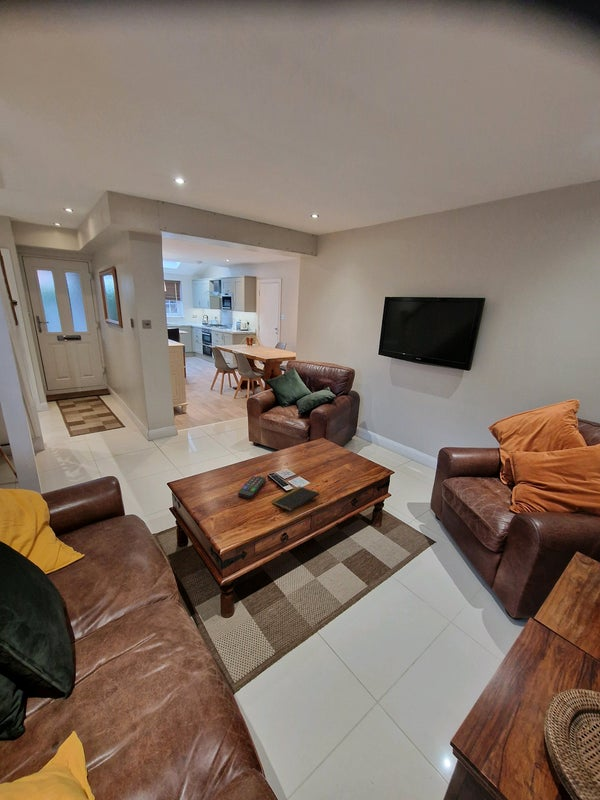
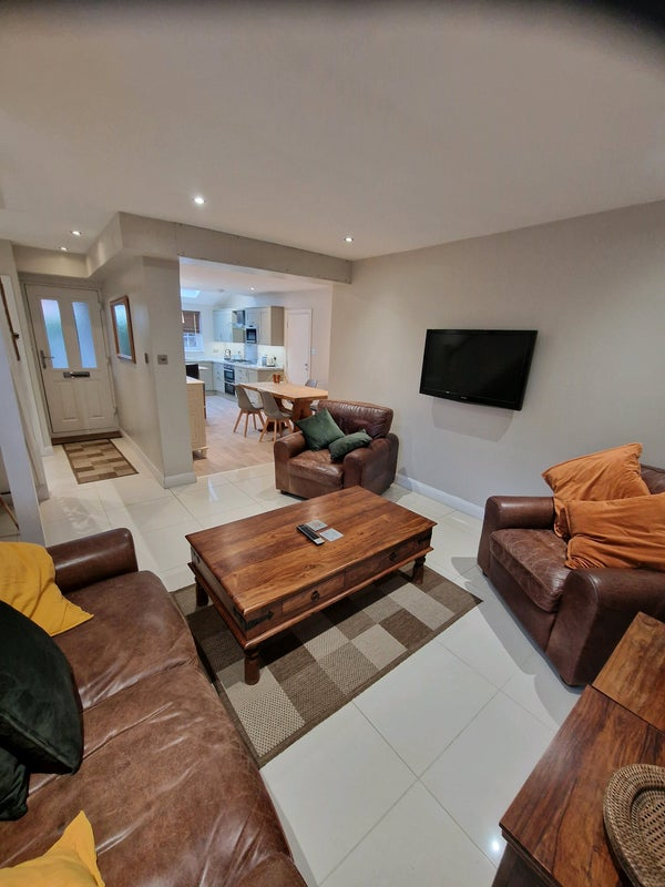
- notepad (295, 497)
- remote control (252, 486)
